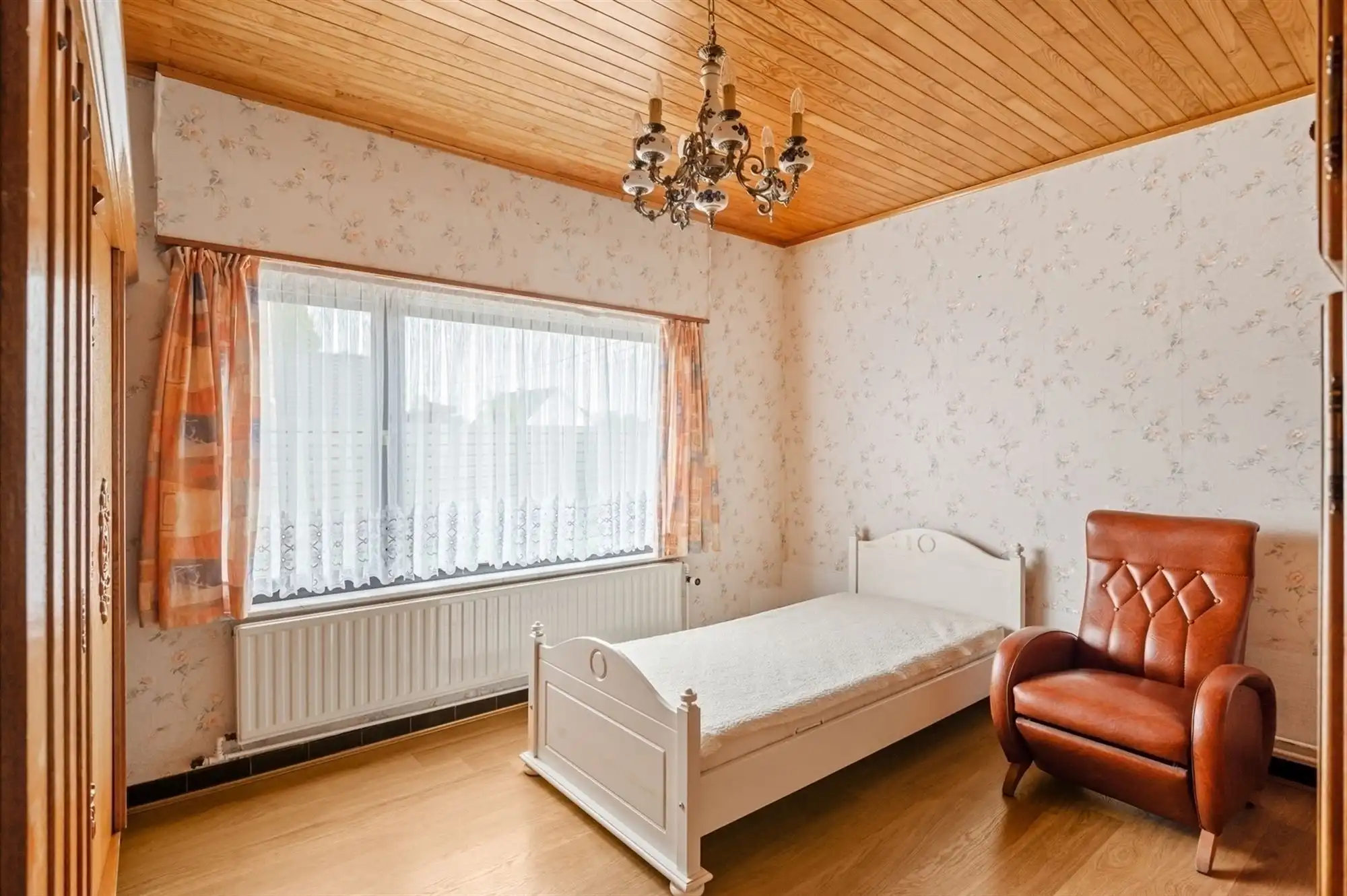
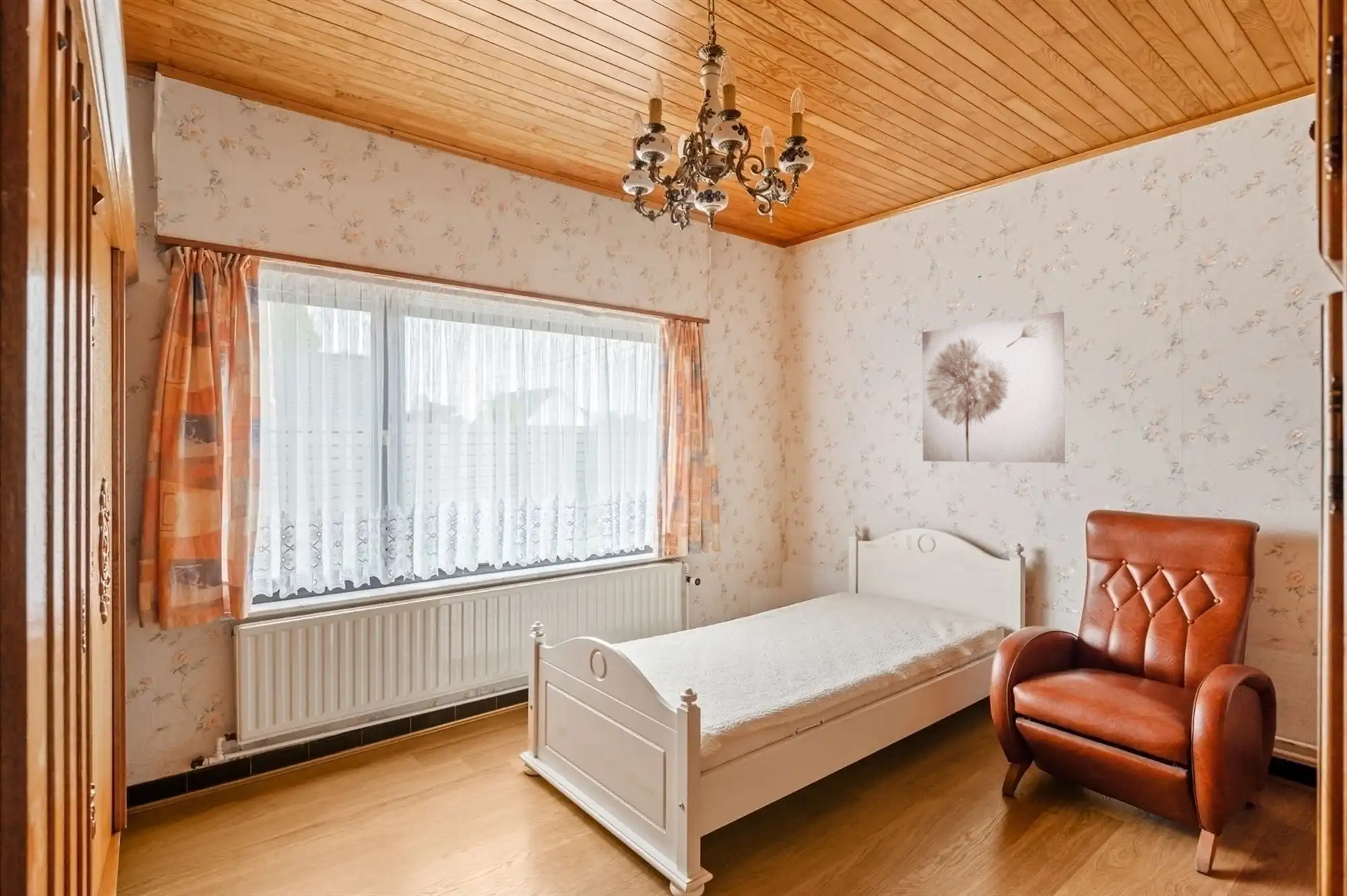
+ wall art (988, 392)
